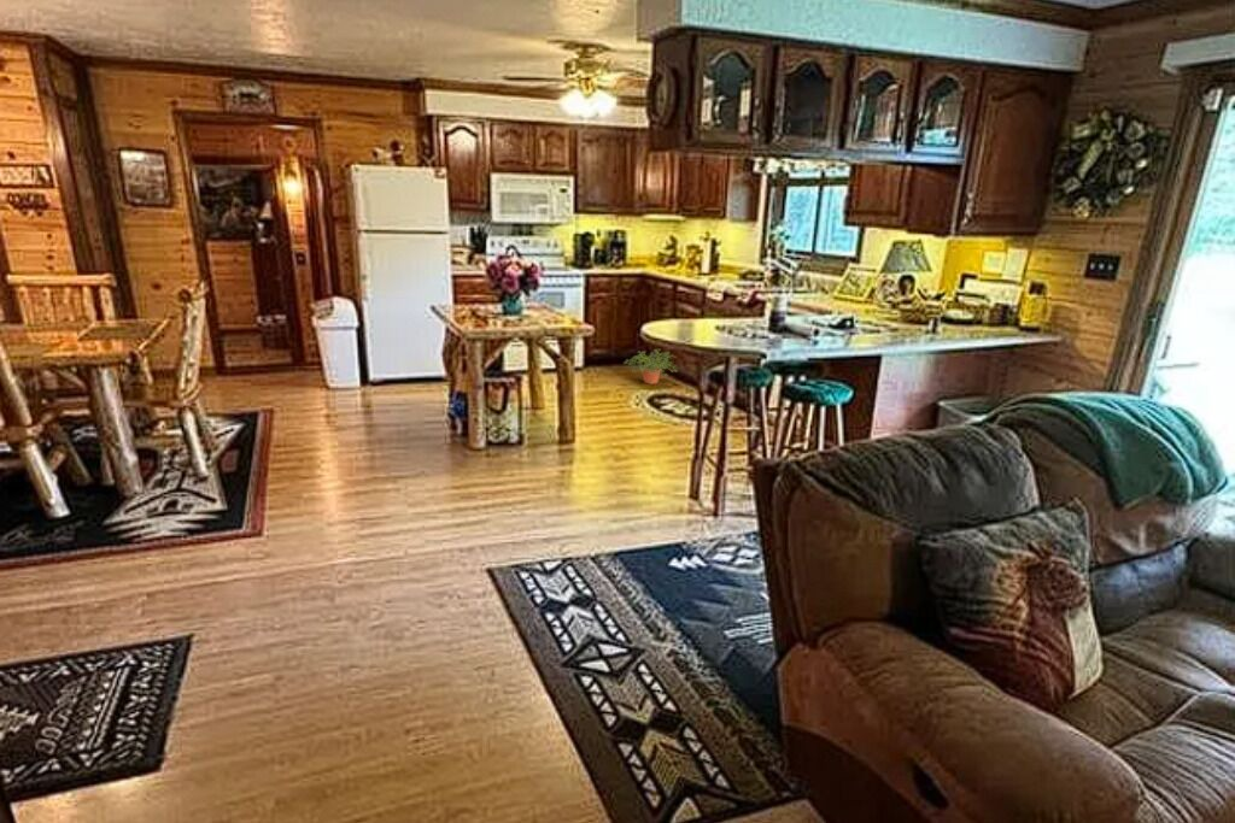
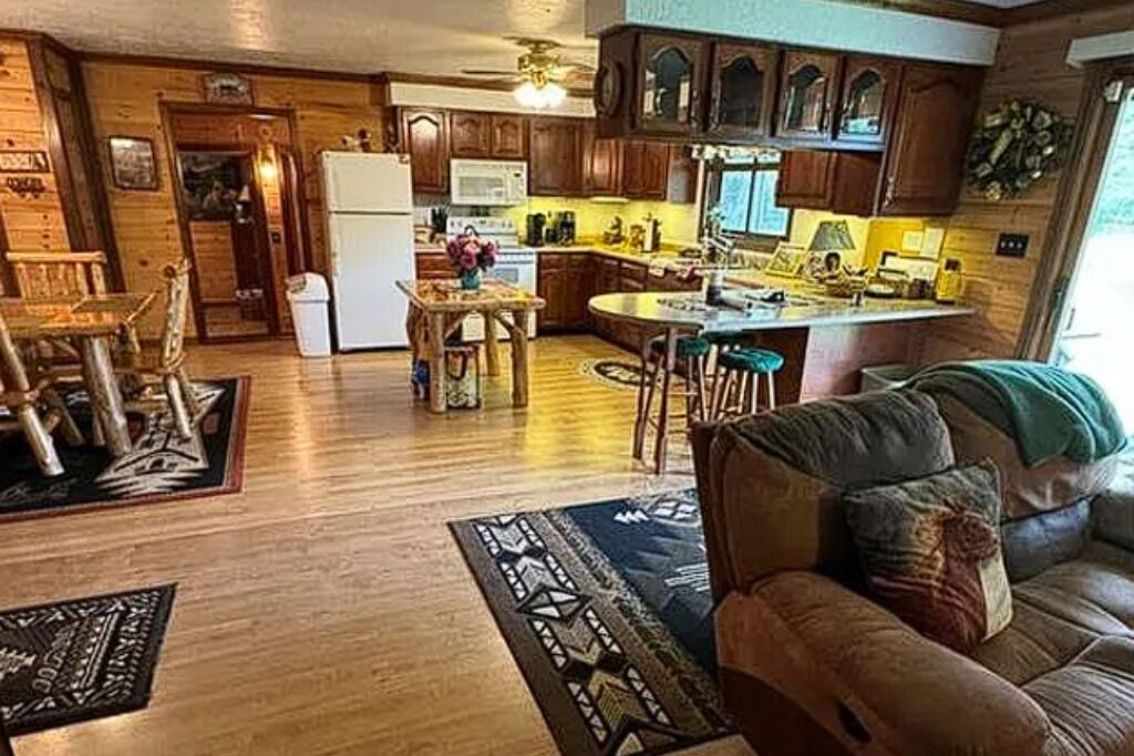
- potted plant (654, 368)
